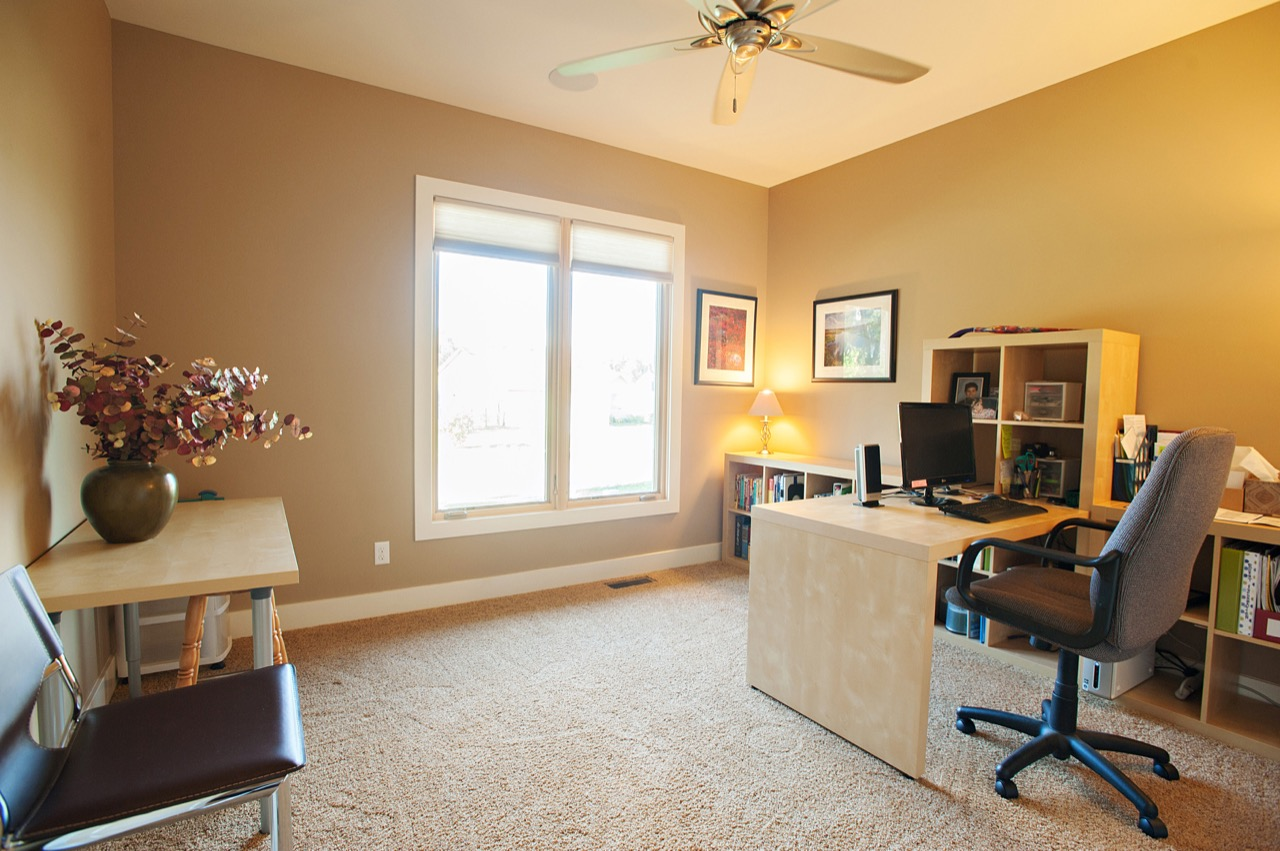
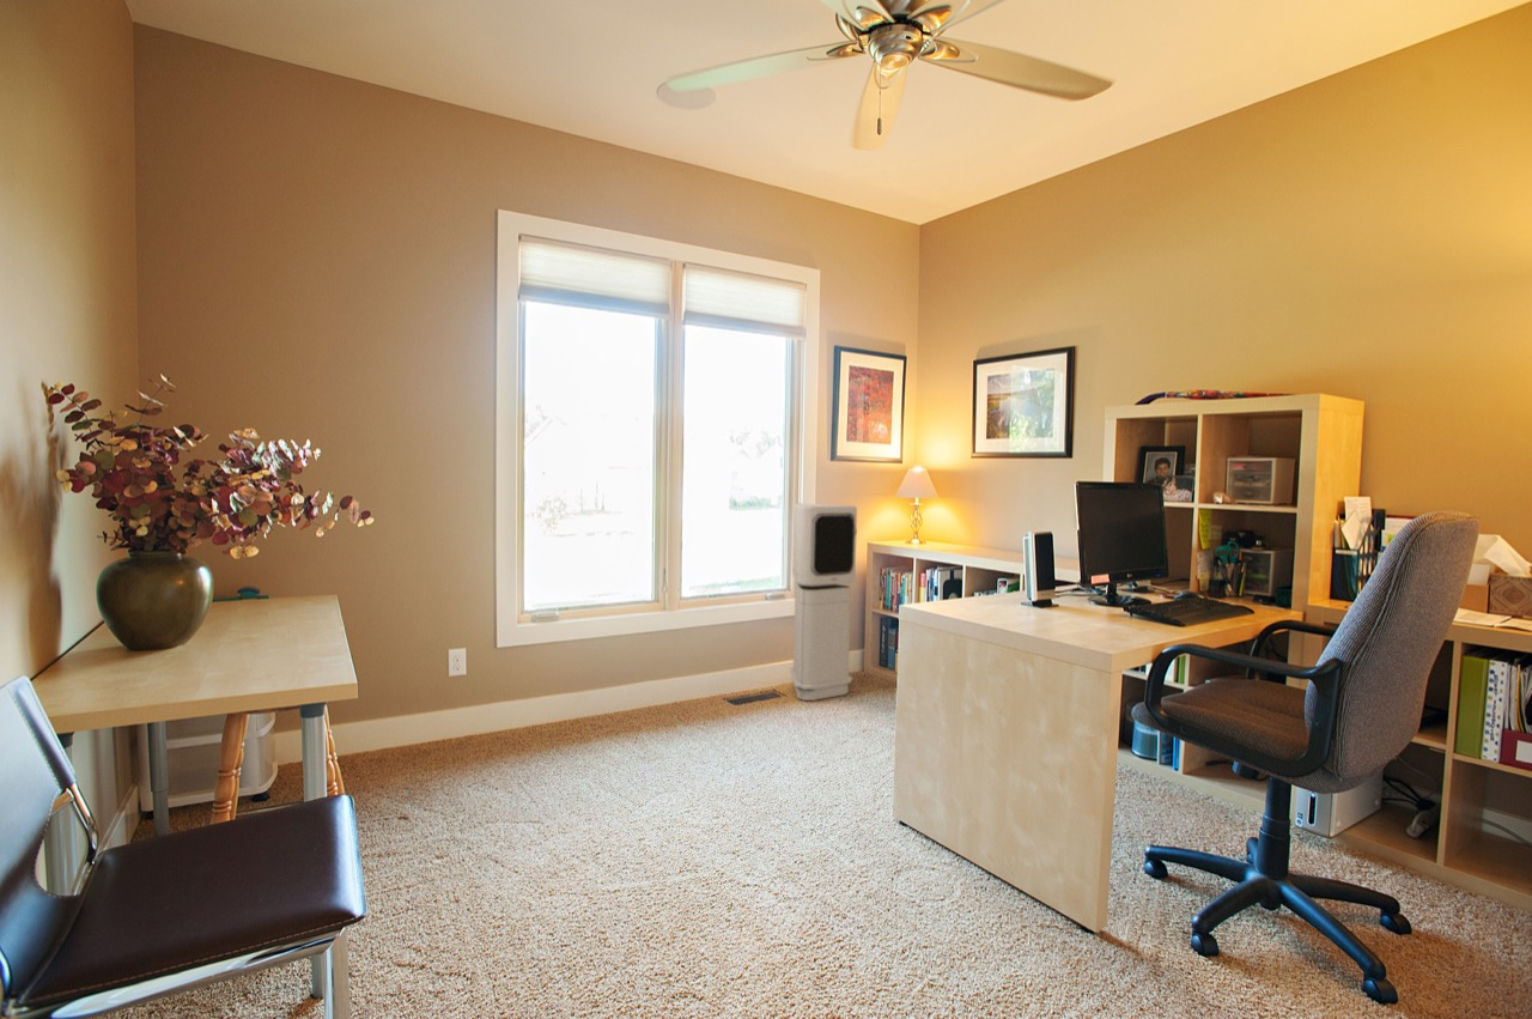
+ air purifier (813, 598)
